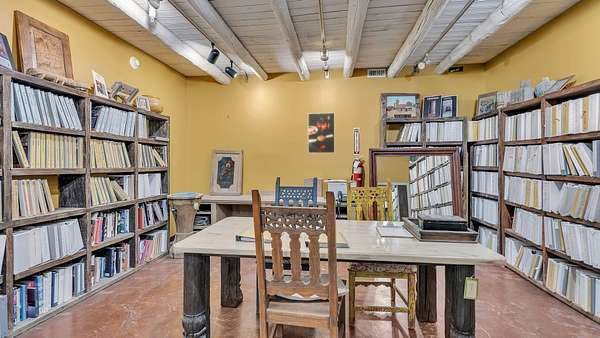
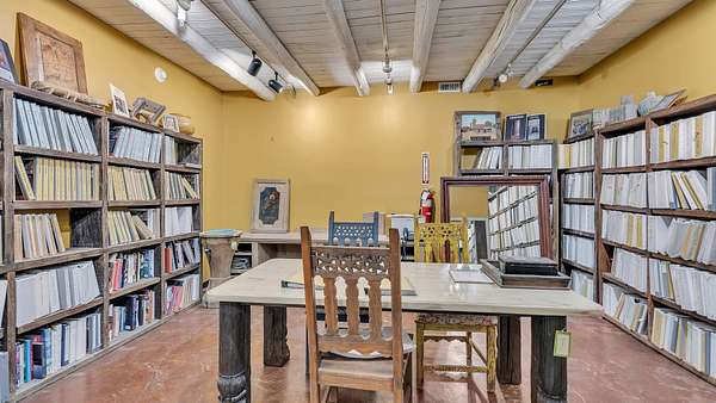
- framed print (321, 133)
